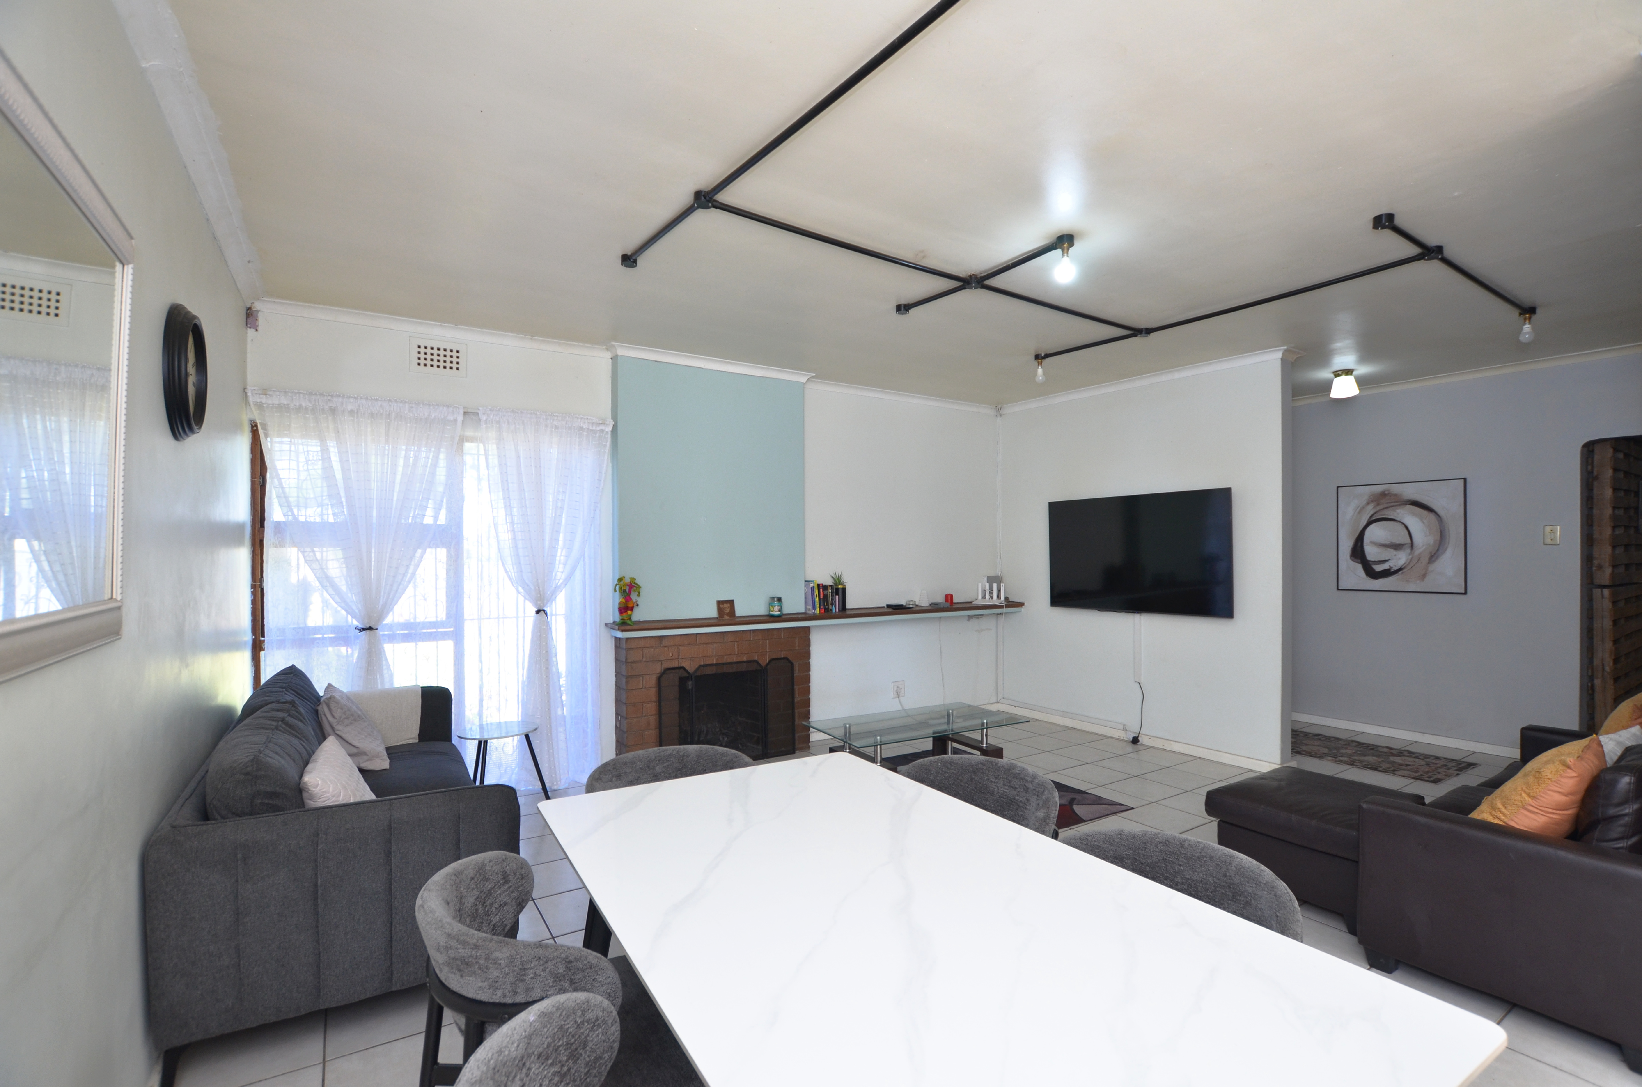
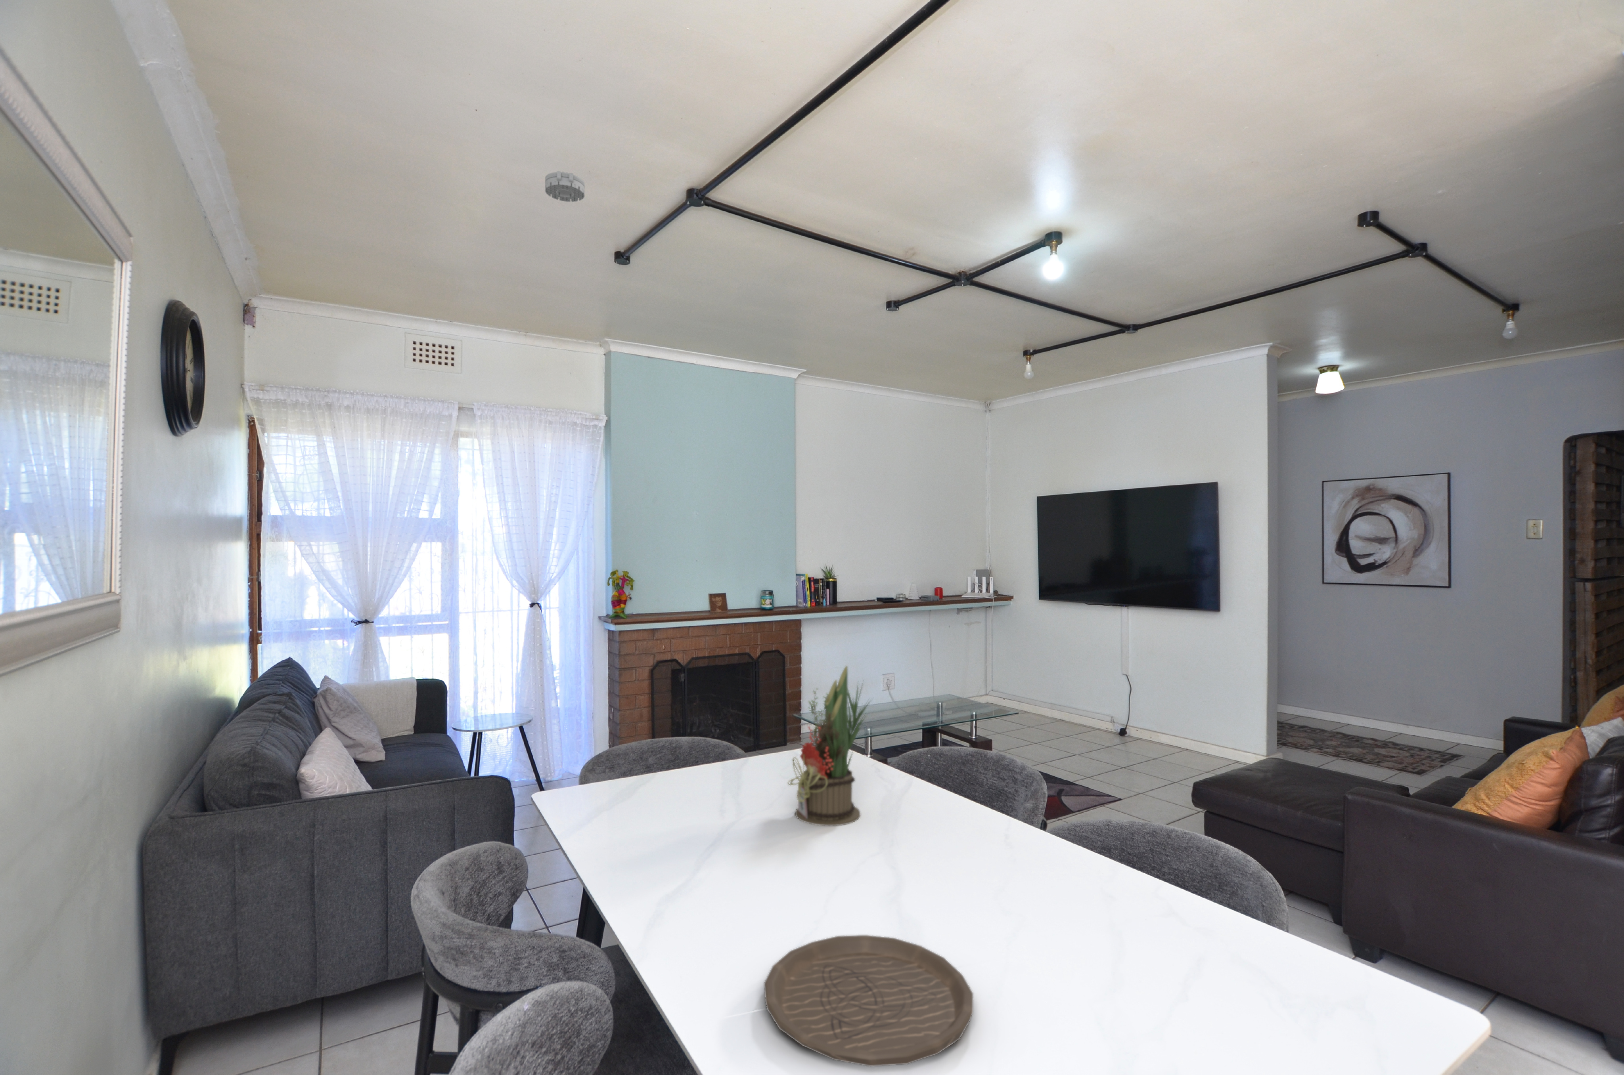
+ smoke detector (565, 186)
+ plate (868, 995)
+ flower arrangement (835, 740)
